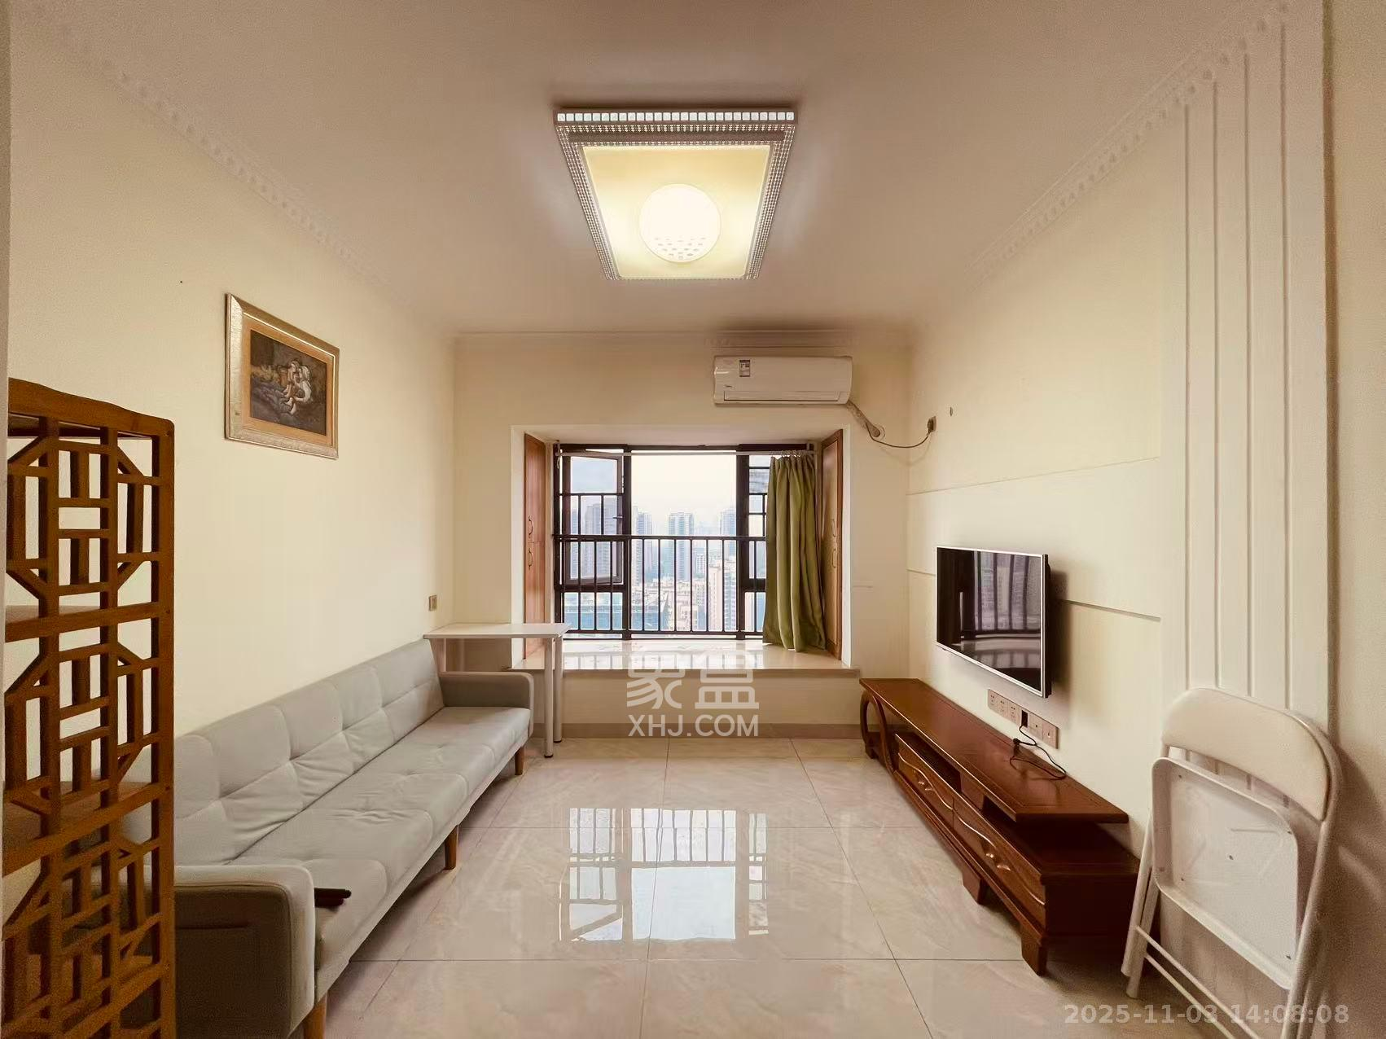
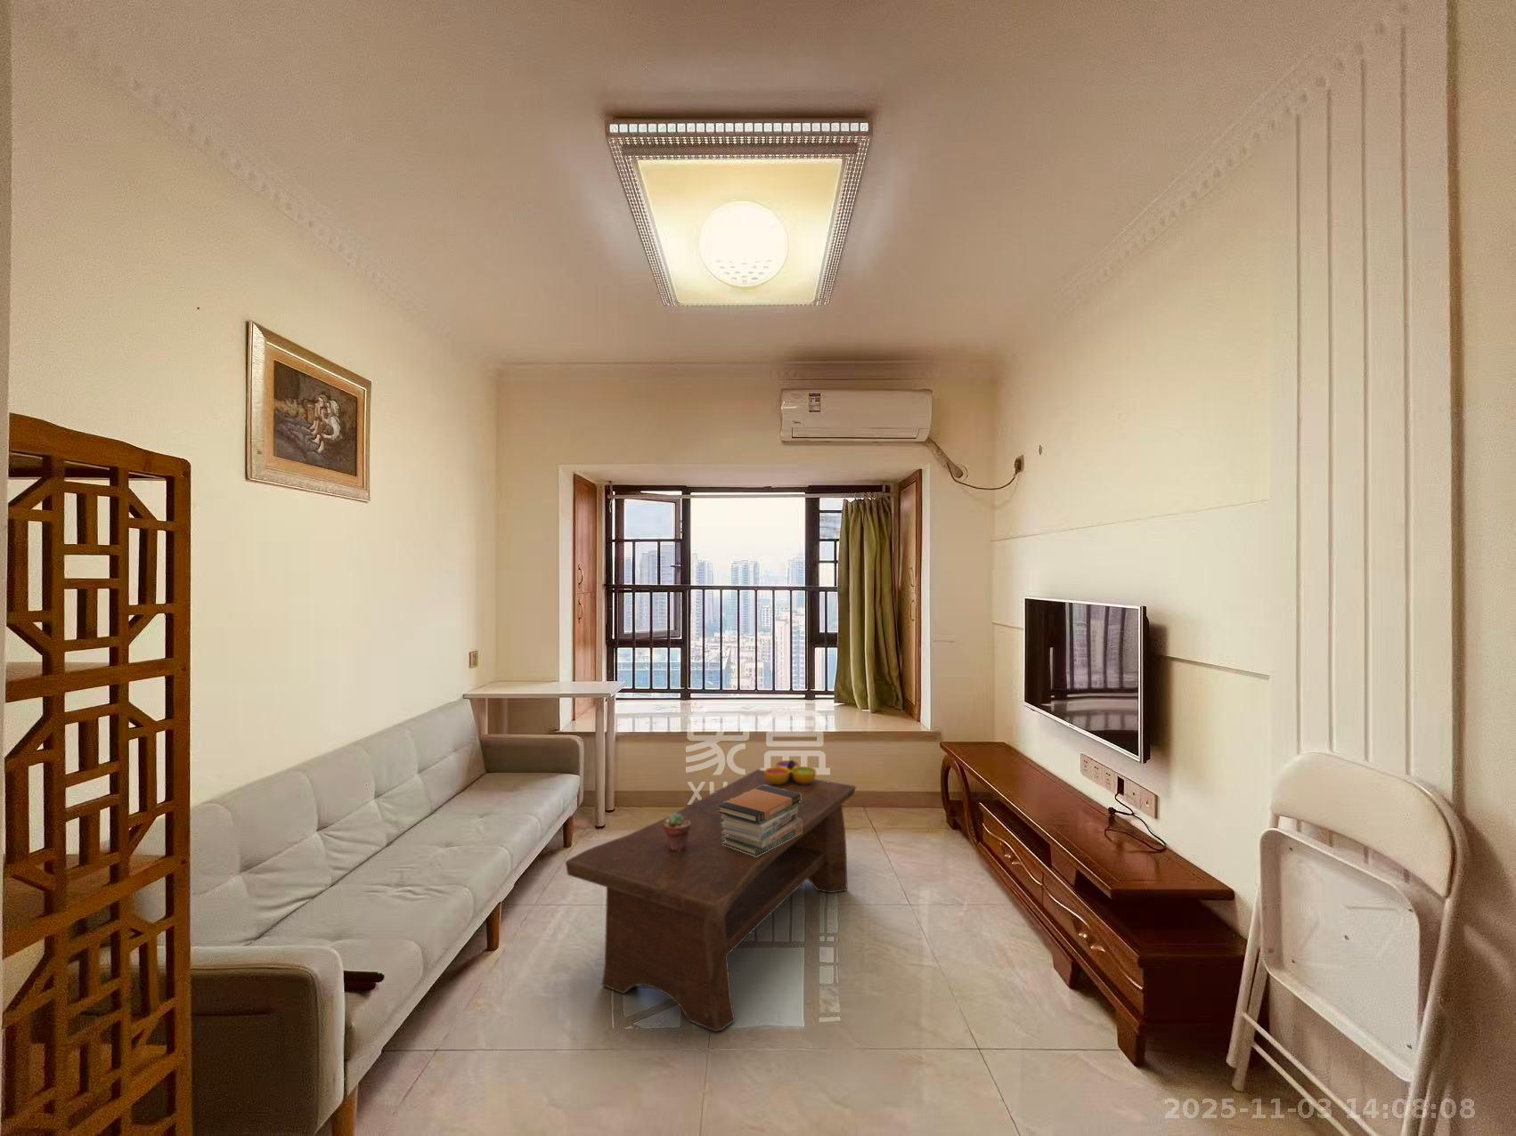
+ potted succulent (677, 829)
+ book stack (760, 819)
+ coffee table (738, 875)
+ decorative bowl (785, 770)
